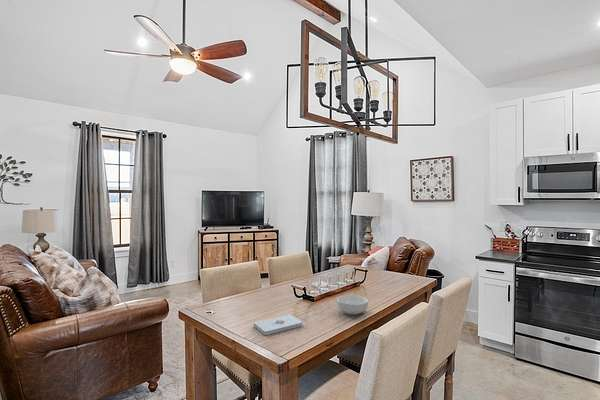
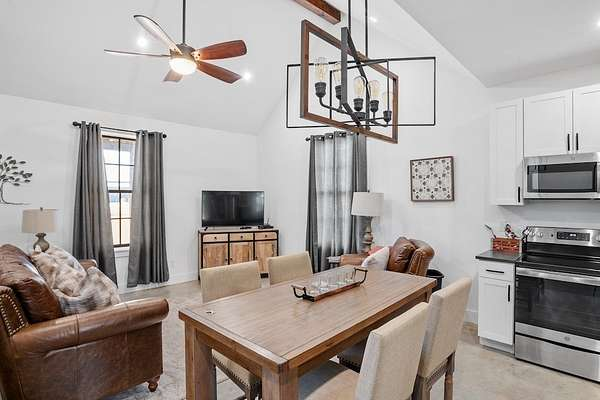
- cereal bowl (352, 305)
- notepad (278, 324)
